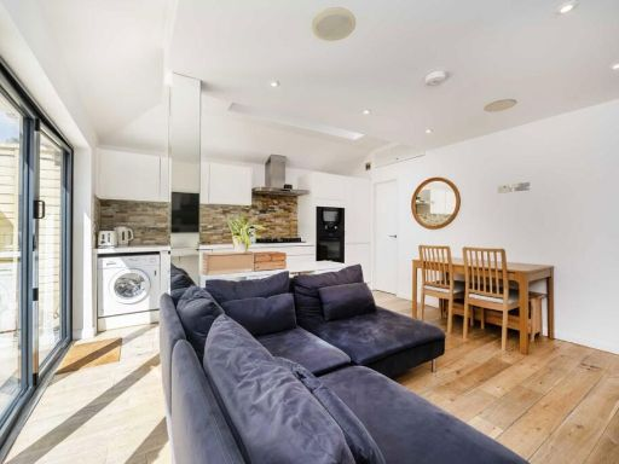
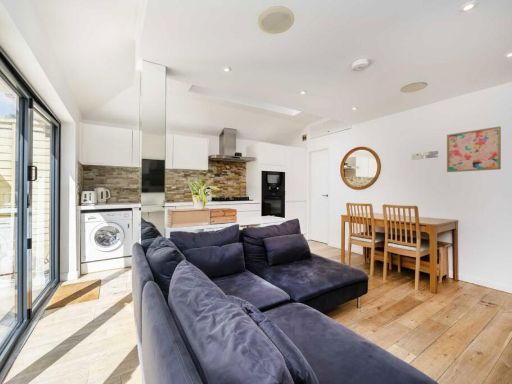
+ wall art (472, 150)
